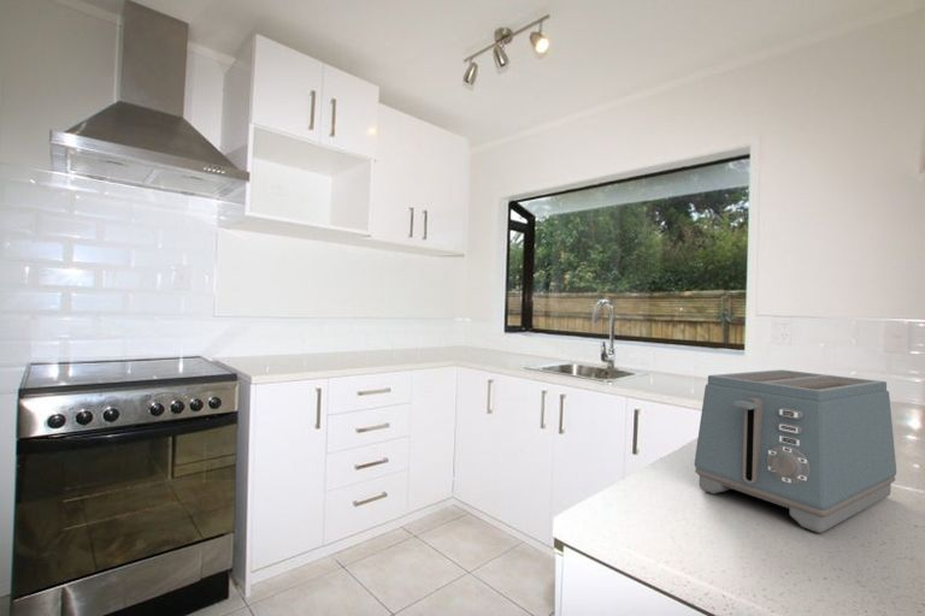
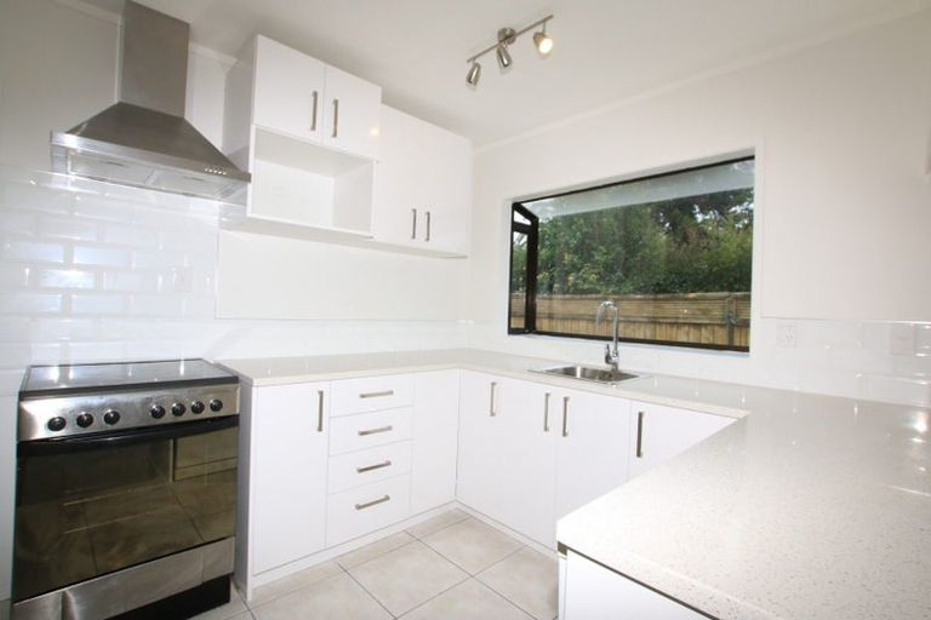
- toaster (790, 437)
